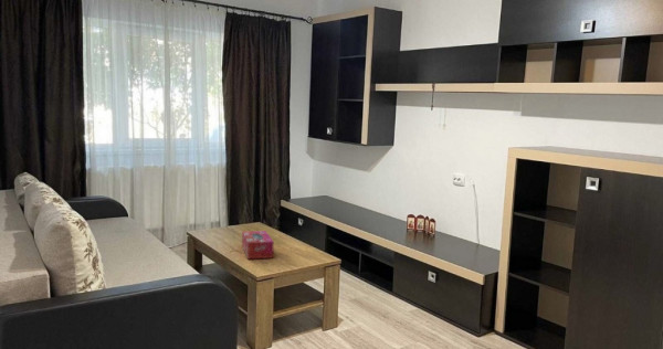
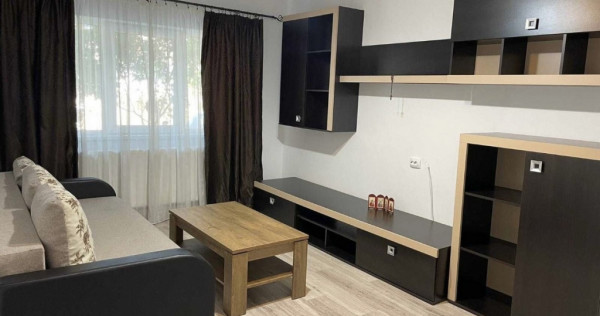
- tissue box (256, 244)
